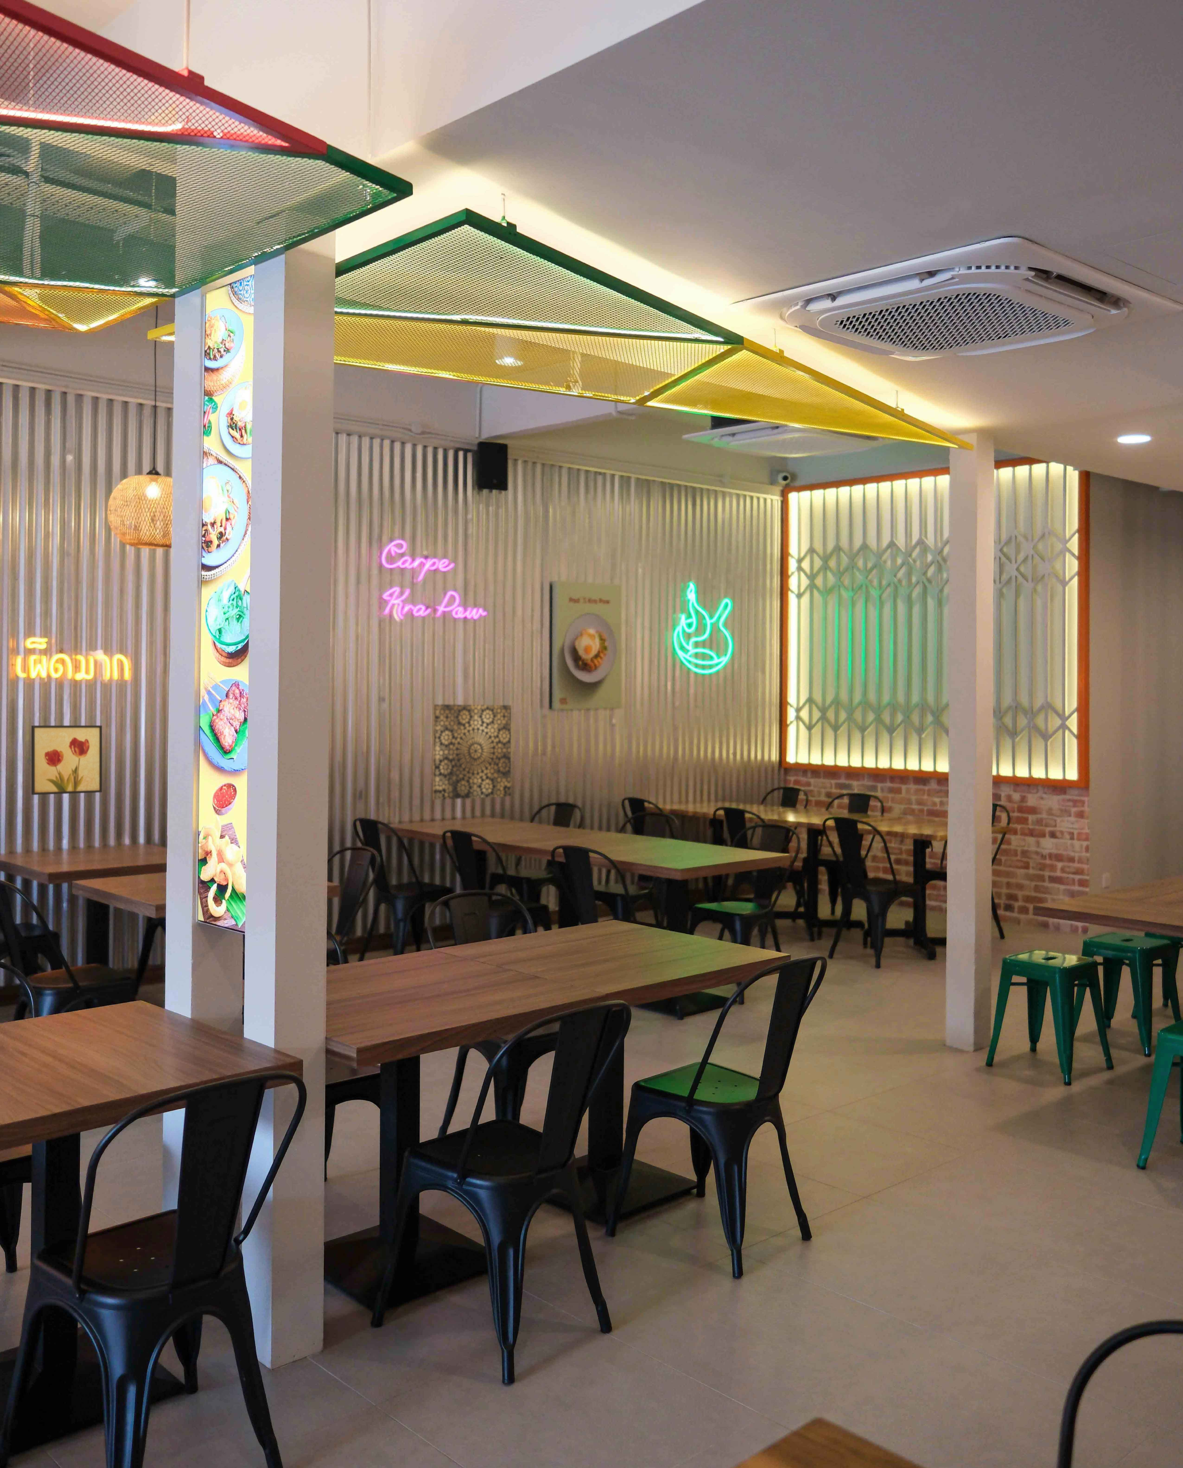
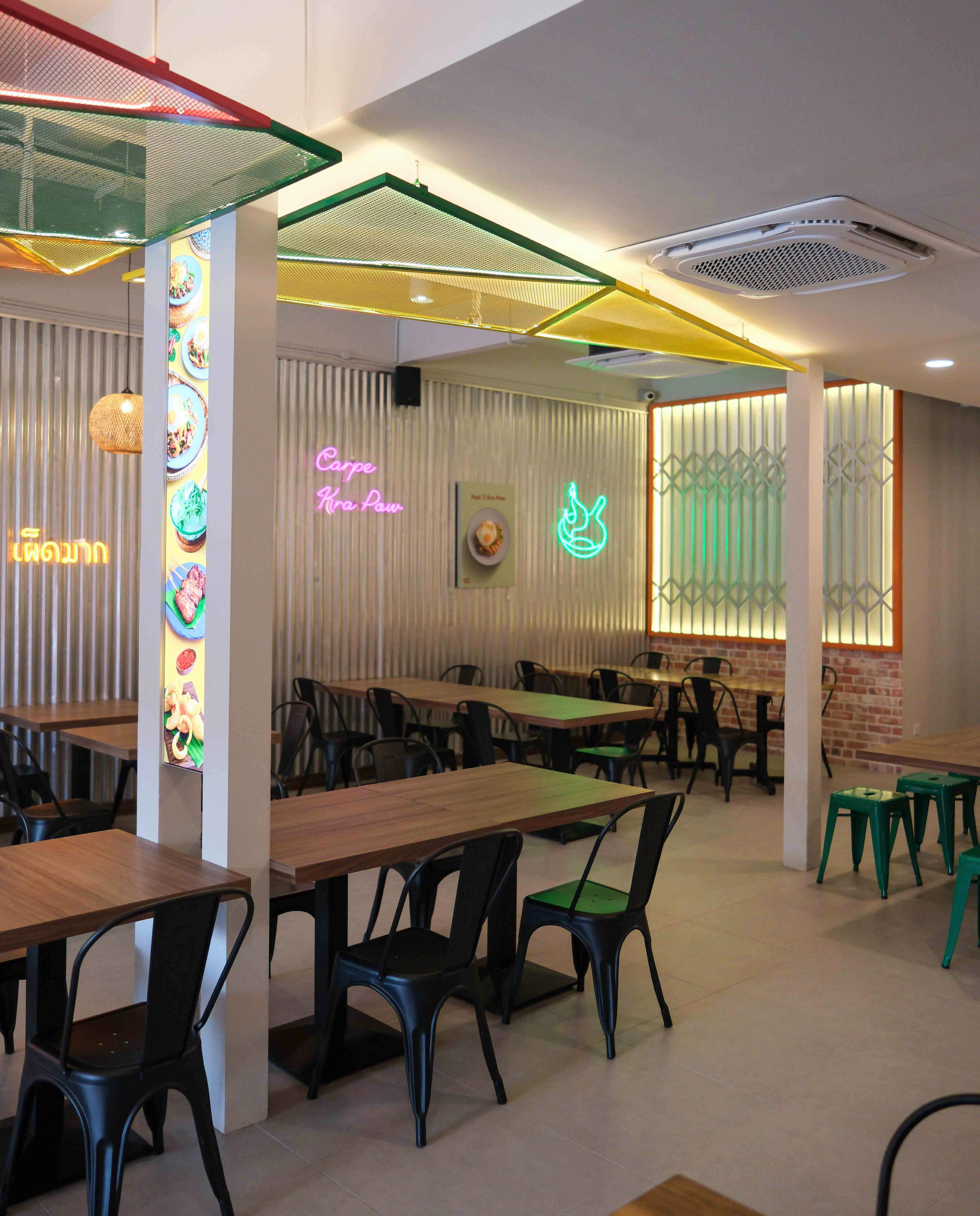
- wall art (473, 751)
- wall art (66, 759)
